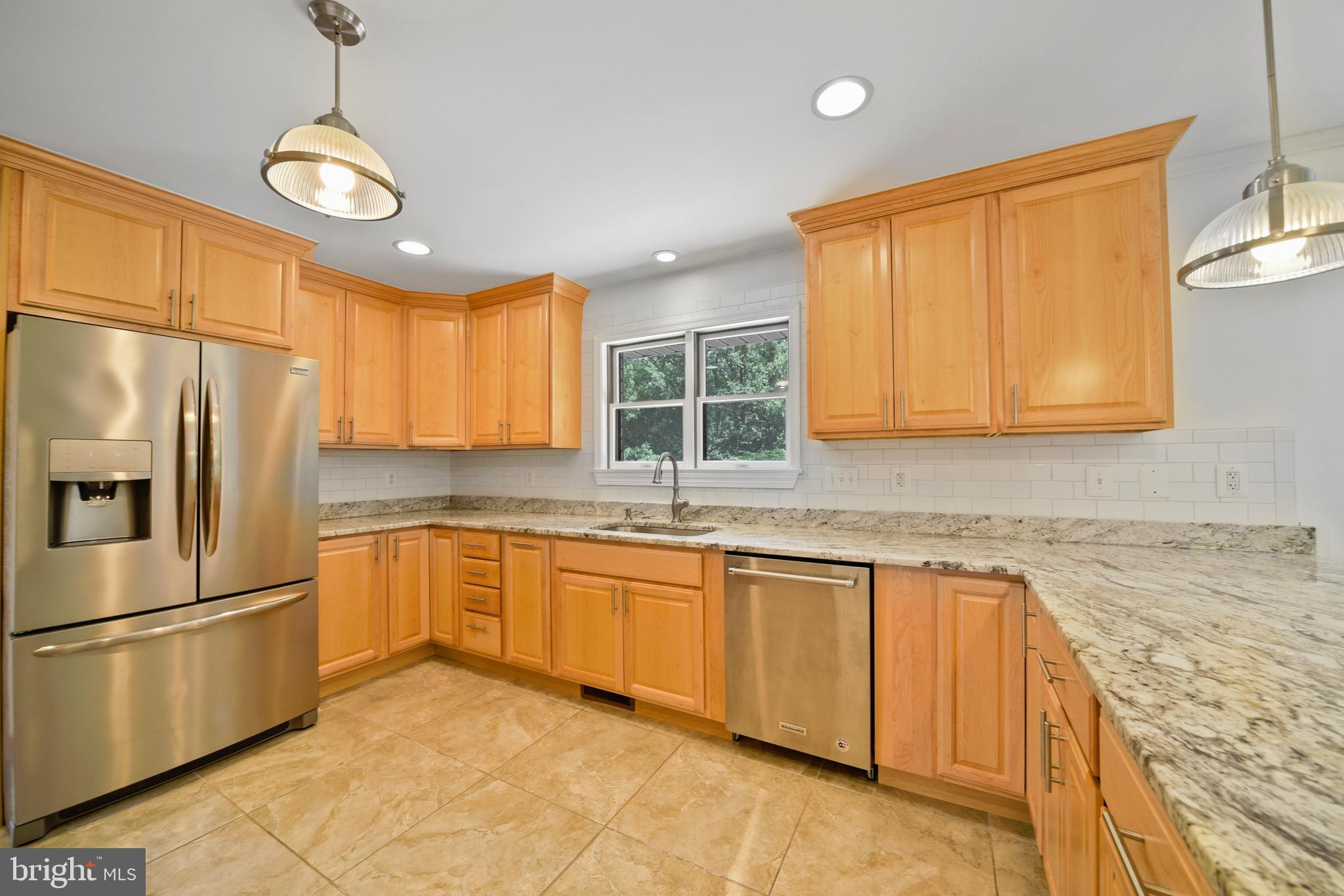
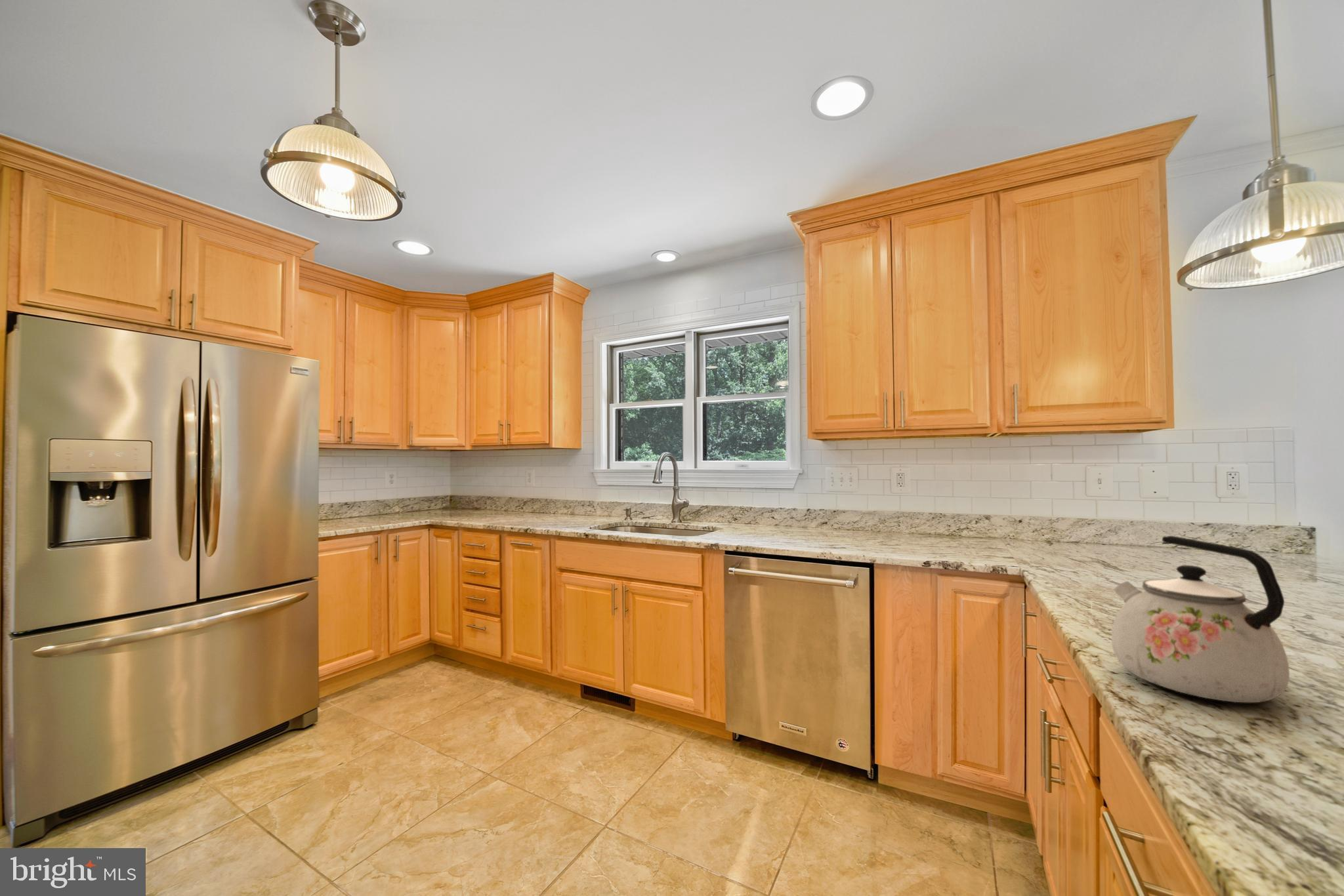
+ kettle (1190, 611)
